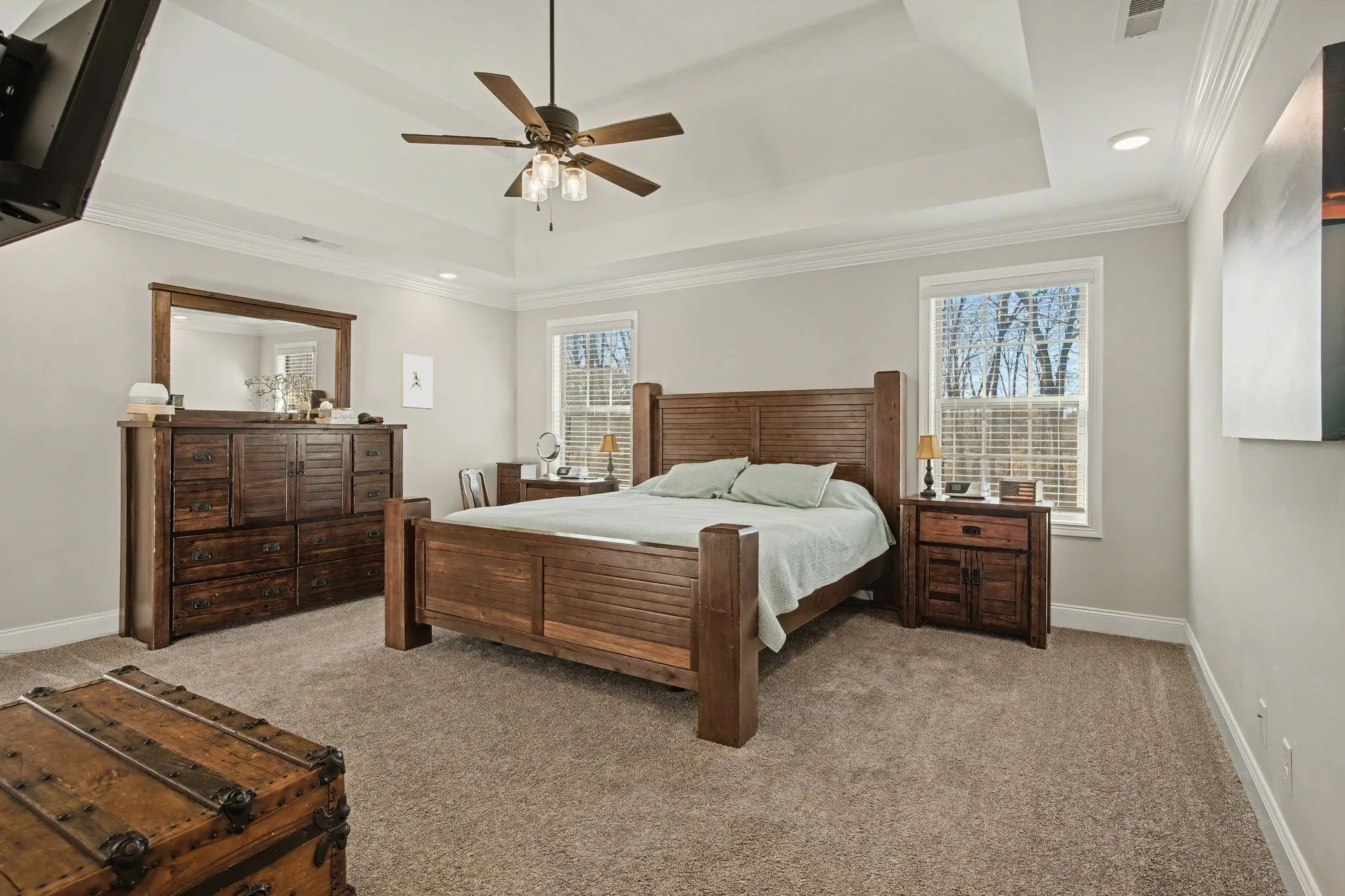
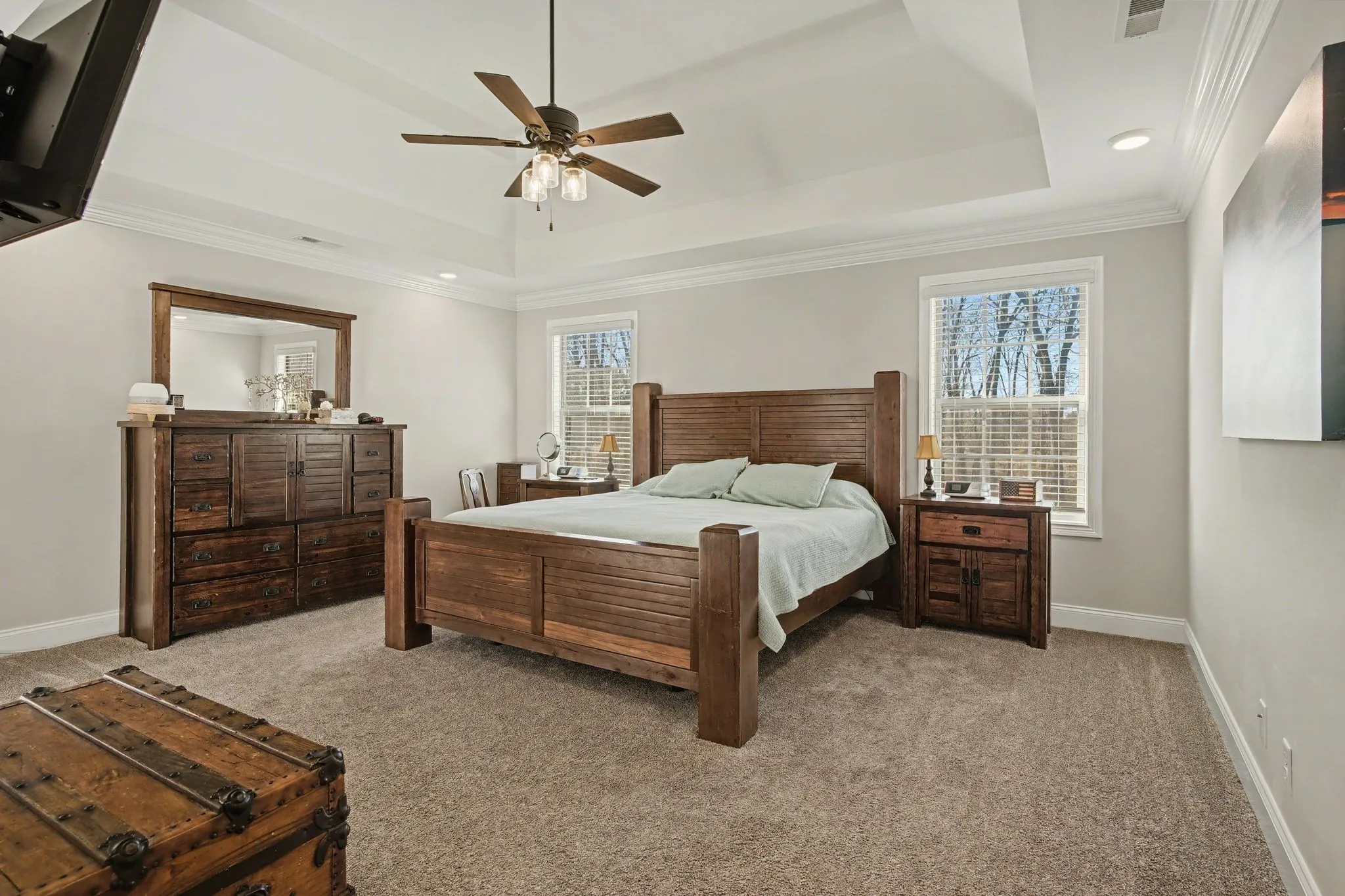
- wall sculpture (416, 381)
